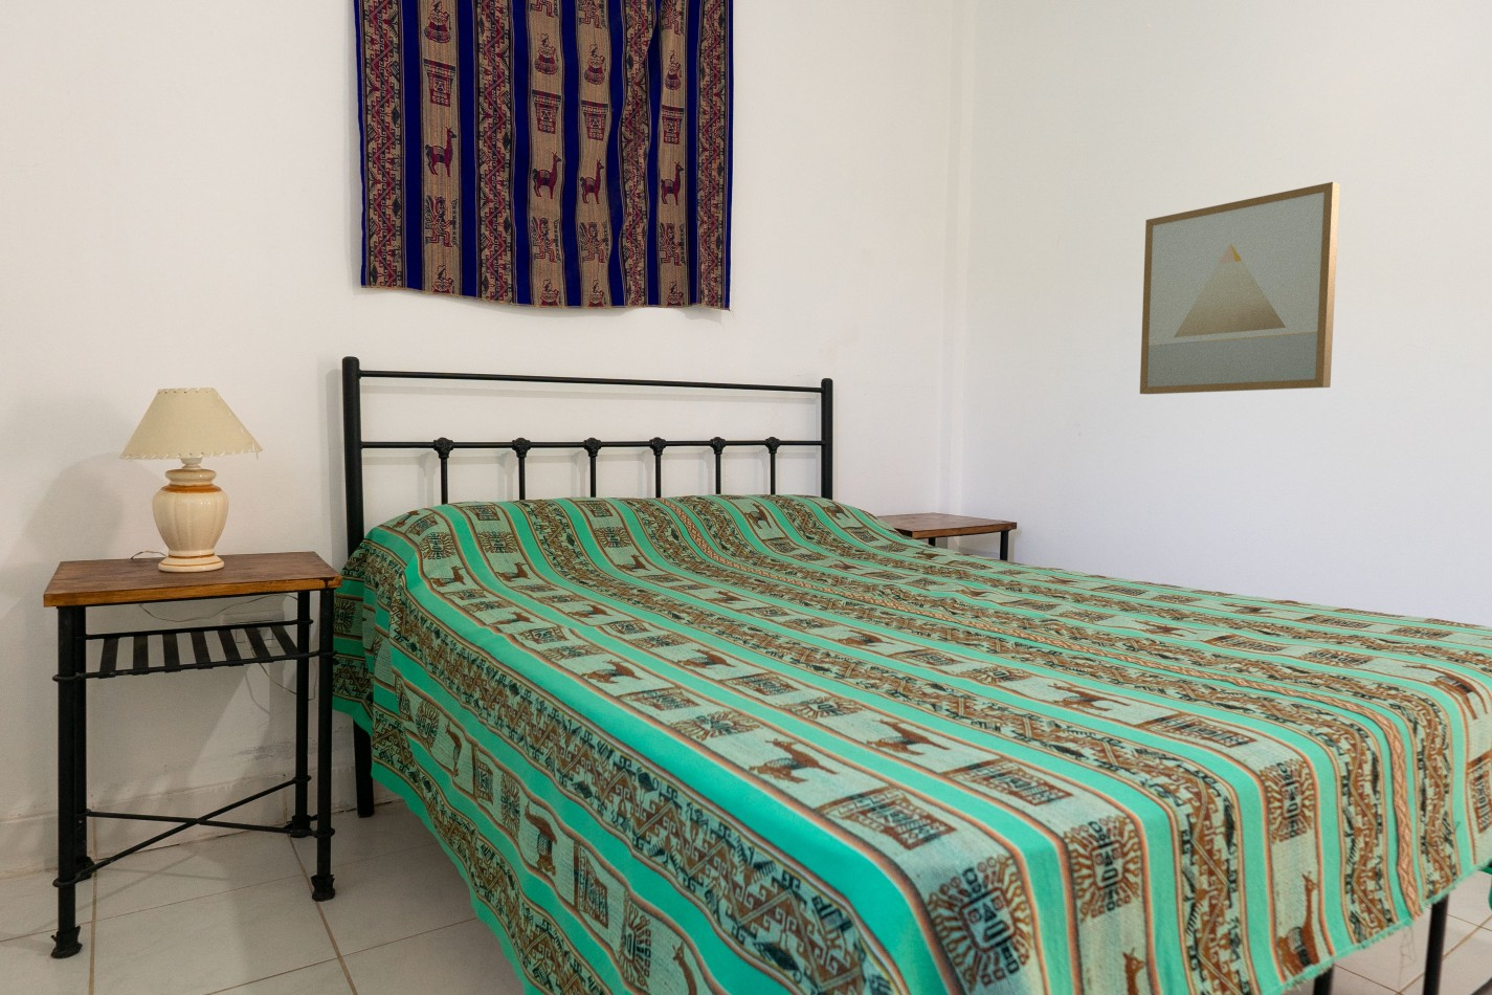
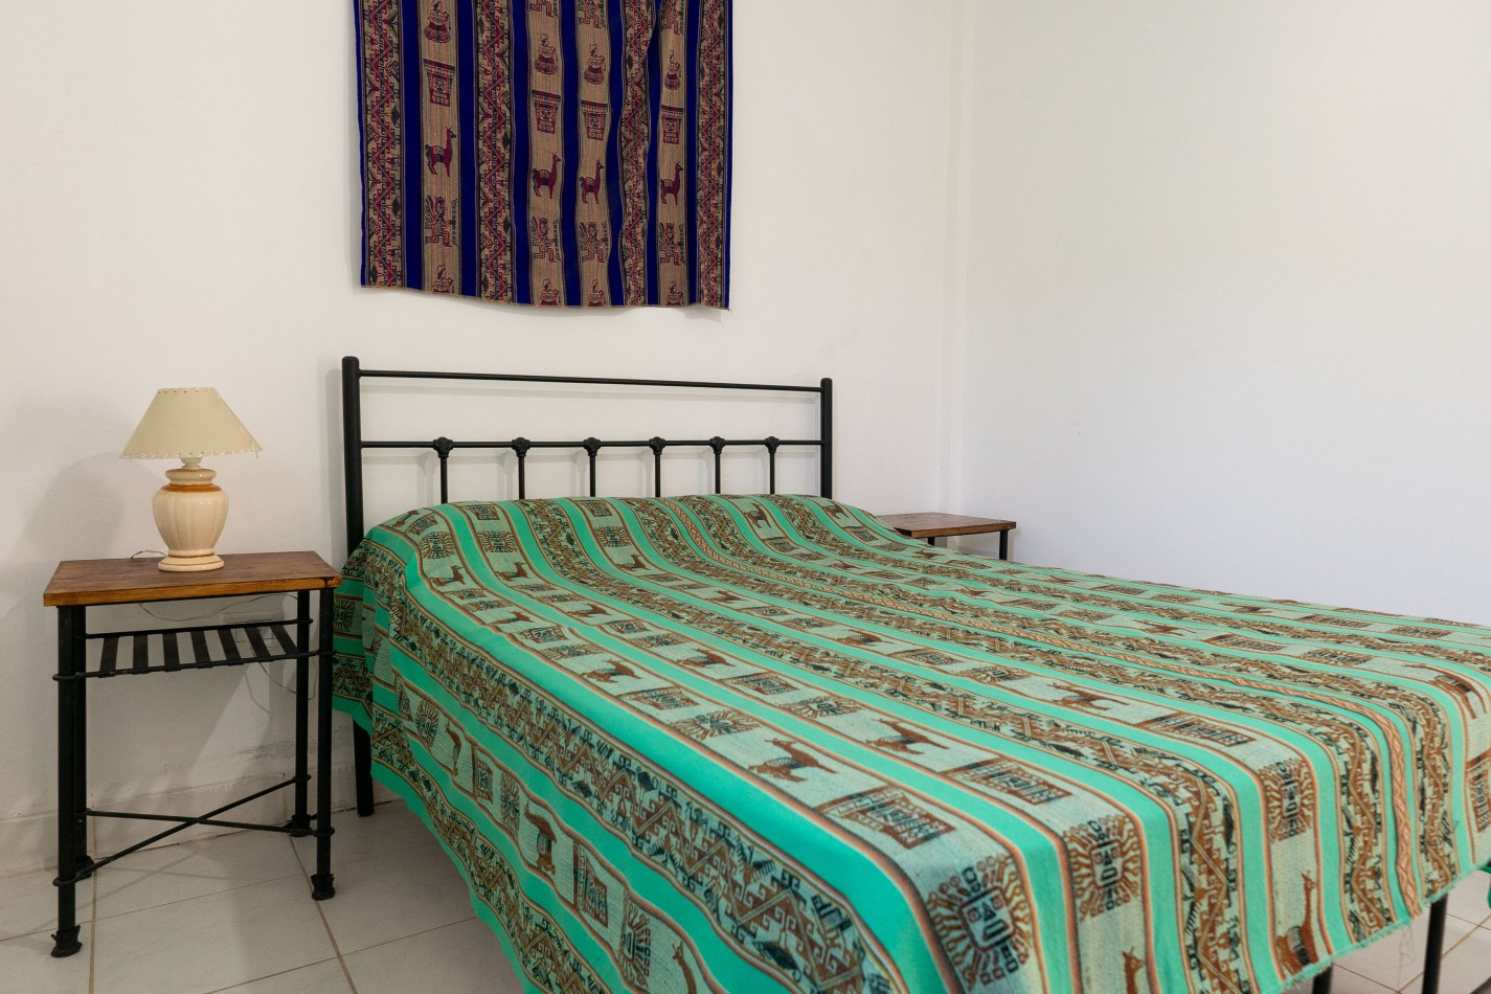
- wall art (1231, 298)
